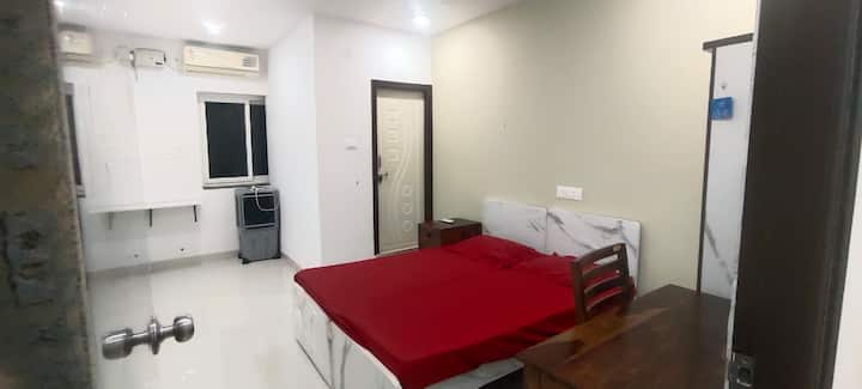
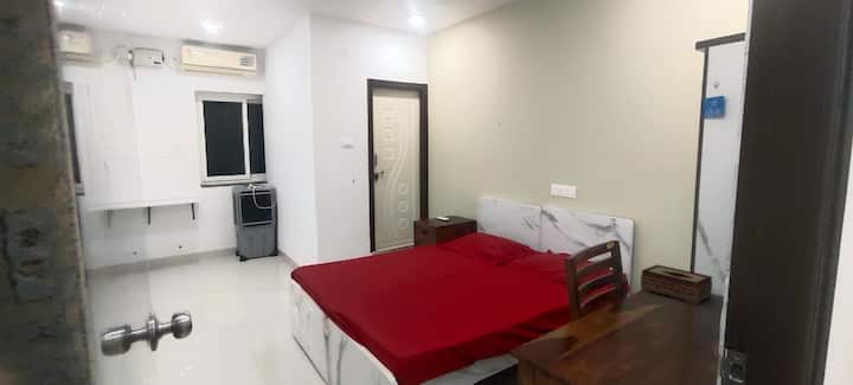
+ tissue box (675, 283)
